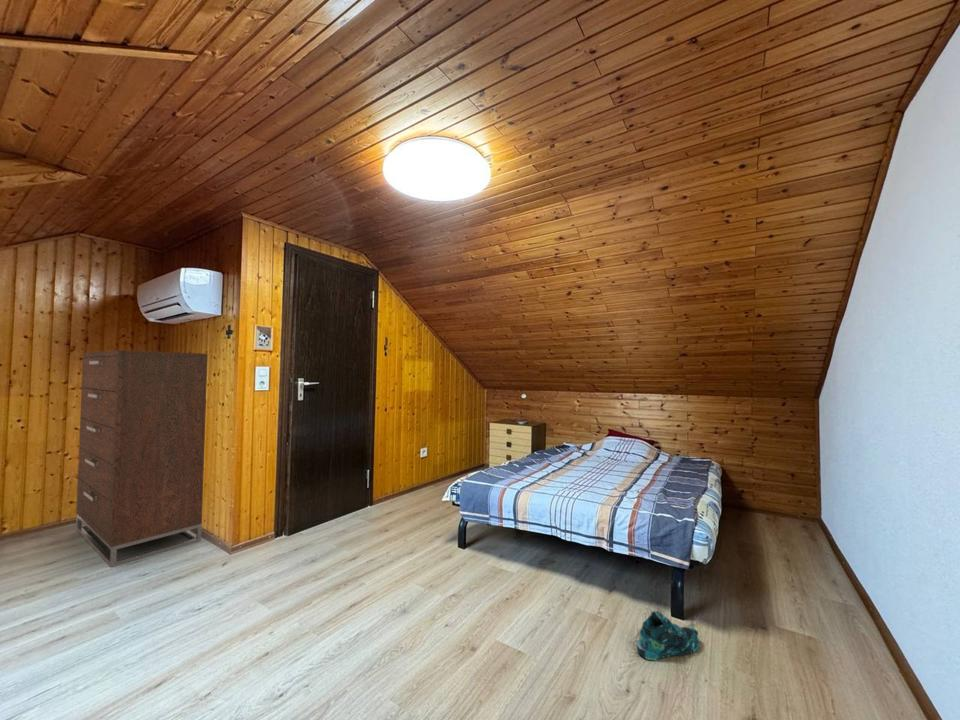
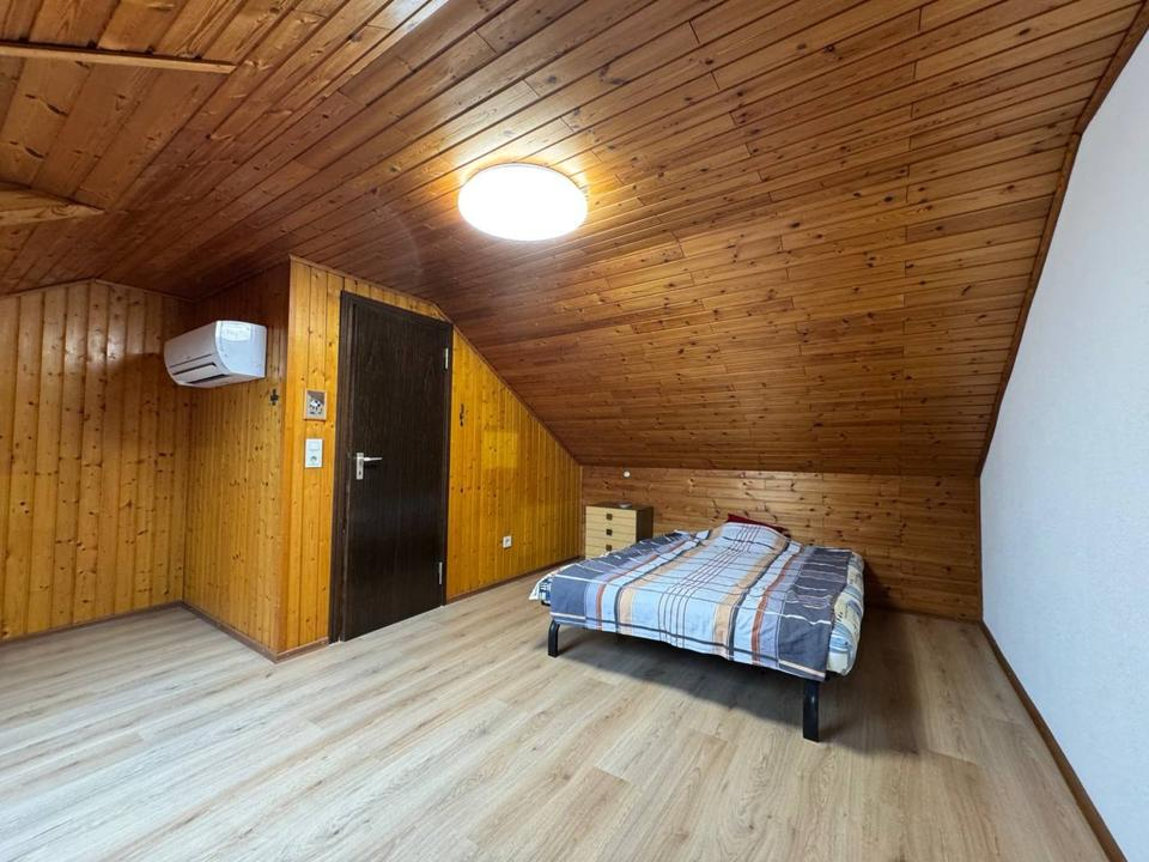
- shoe (668, 628)
- dresser (137, 444)
